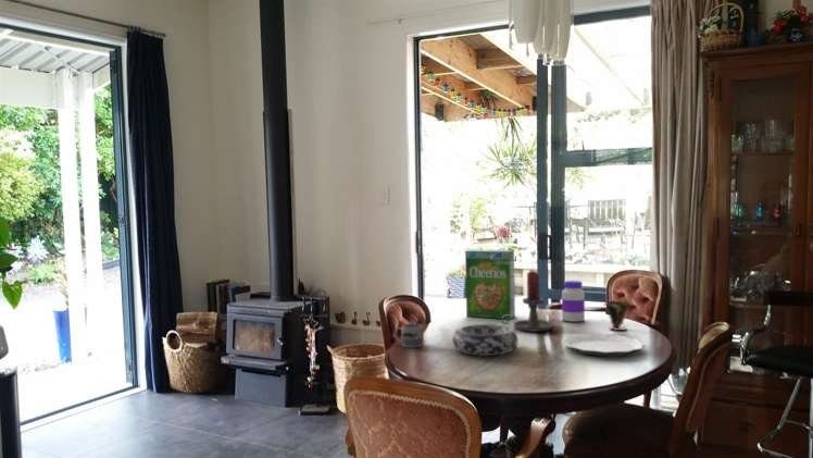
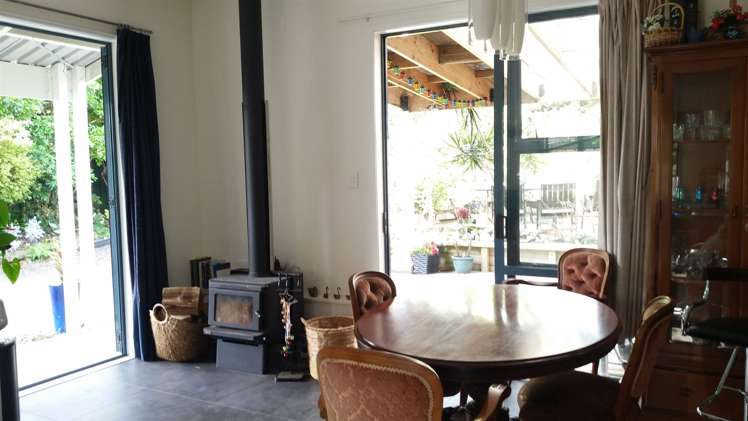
- candle holder (527, 299)
- cereal box (489, 283)
- decorative bowl (485, 339)
- jar (573, 300)
- mug (409, 334)
- cup (616, 314)
- plate (602, 345)
